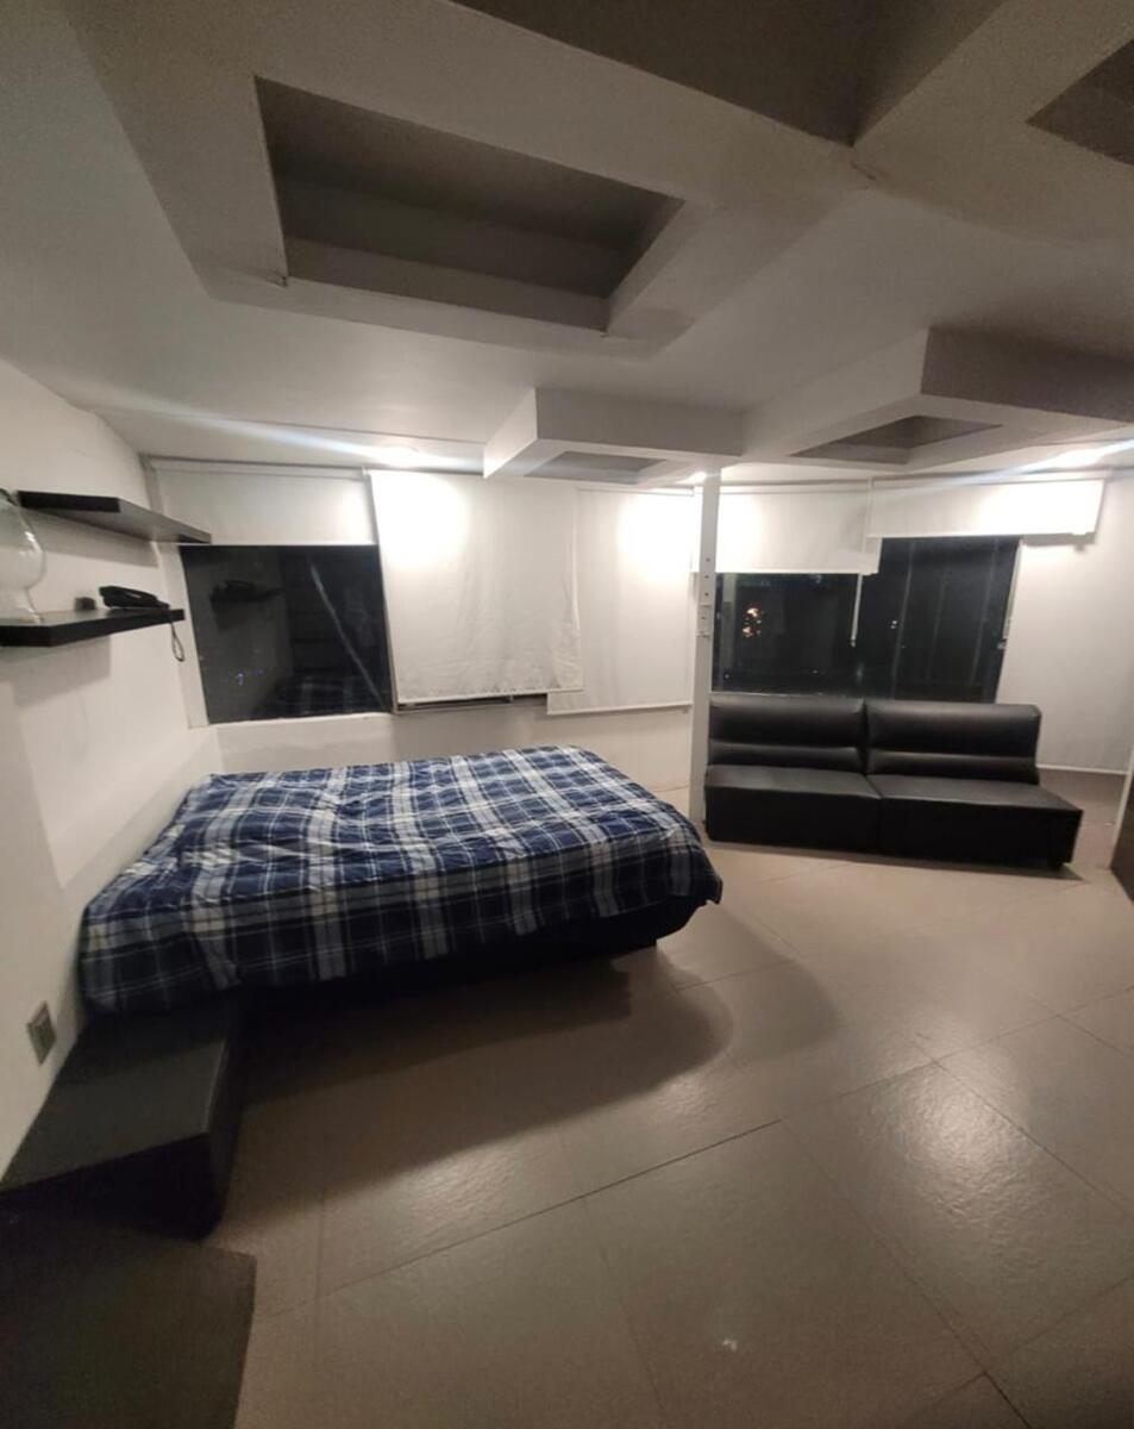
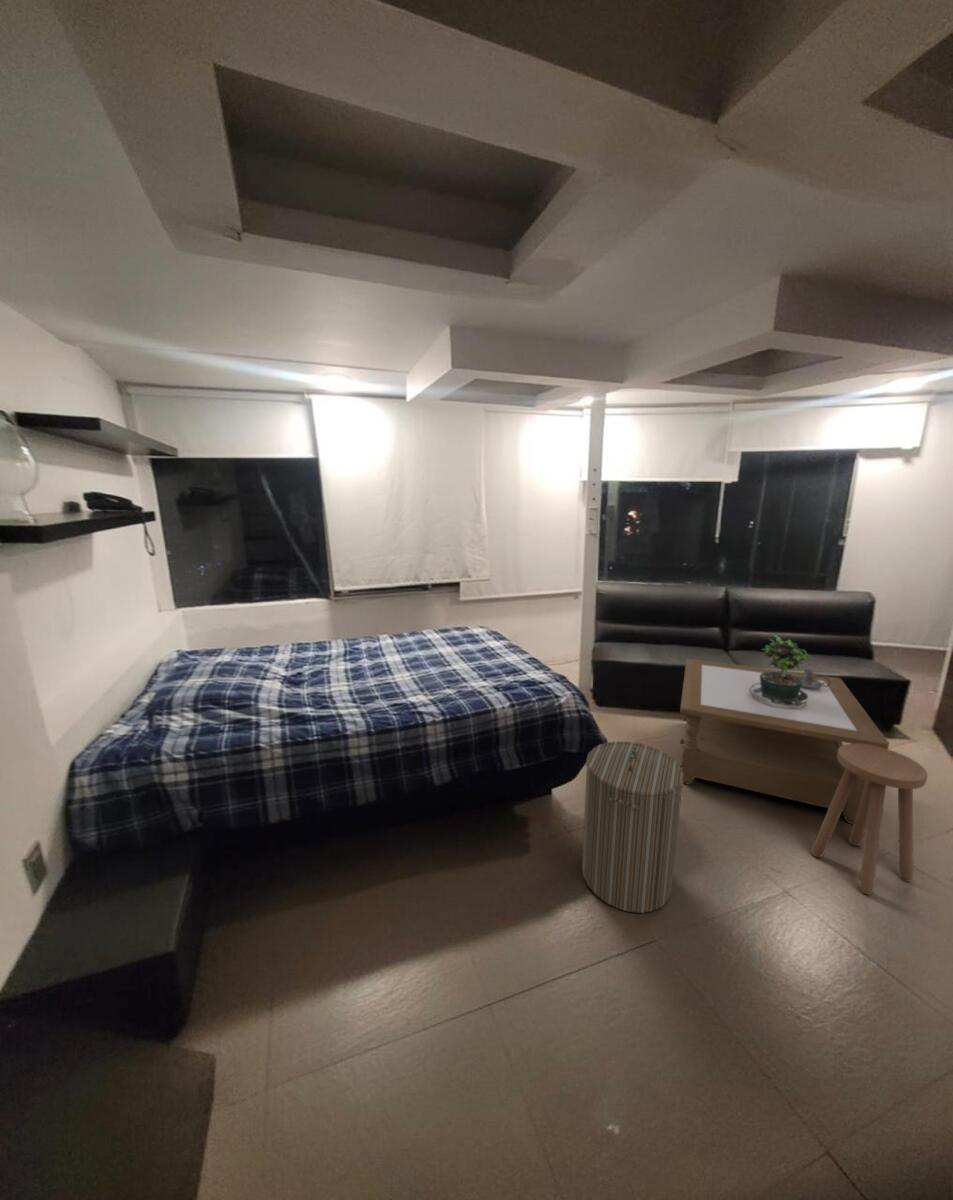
+ stool (869, 815)
+ potted plant (784, 667)
+ candle holder (811, 678)
+ laundry hamper (630, 813)
+ coffee table (761, 729)
